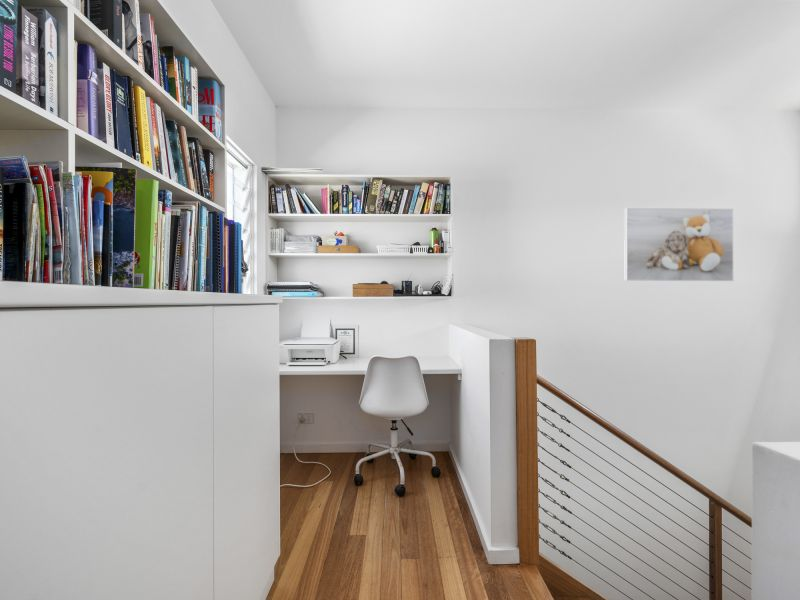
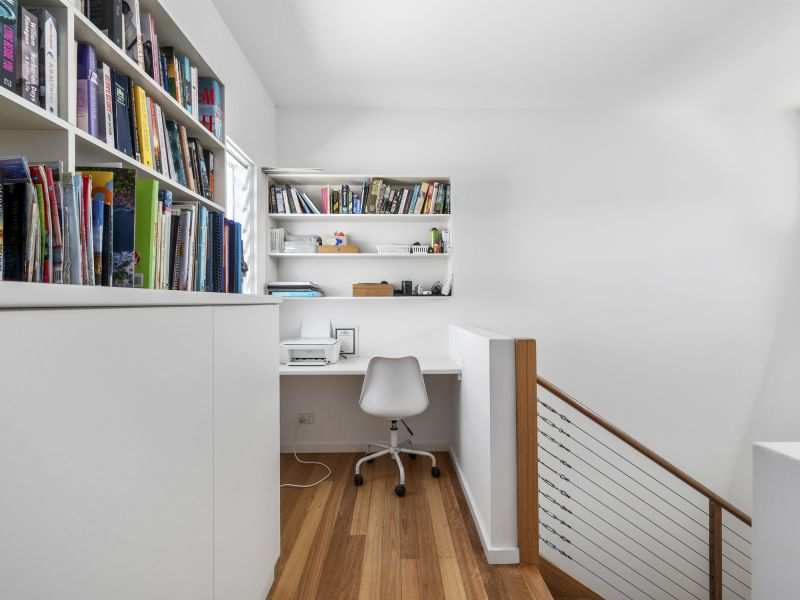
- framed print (678, 244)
